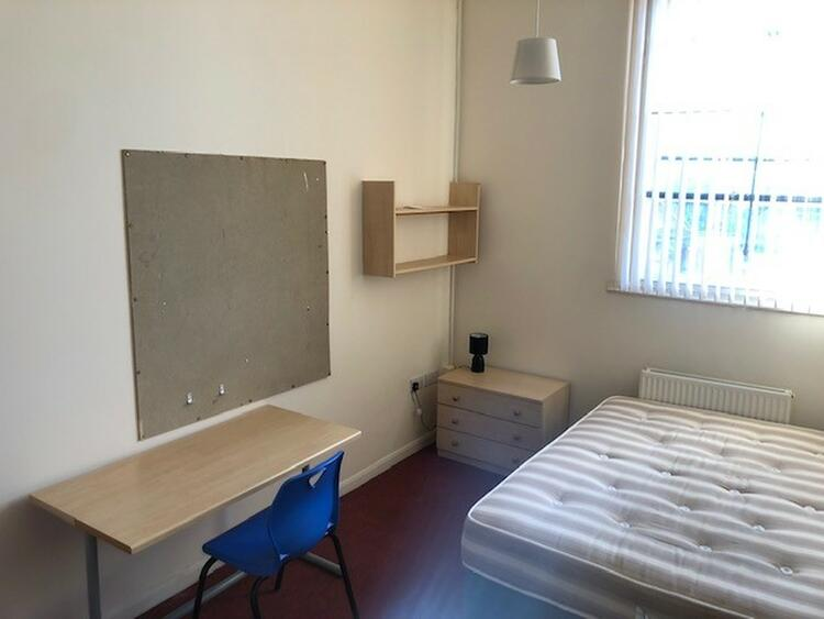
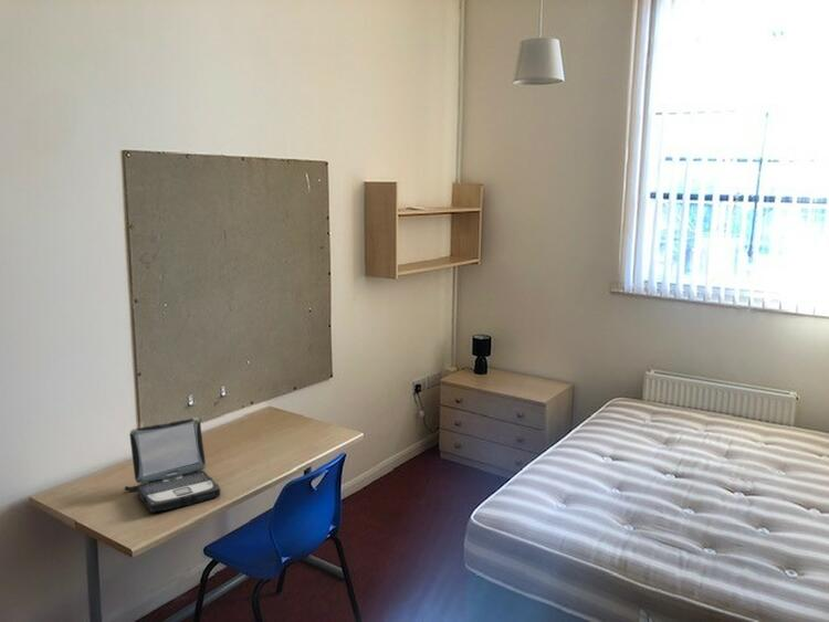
+ laptop (174, 462)
